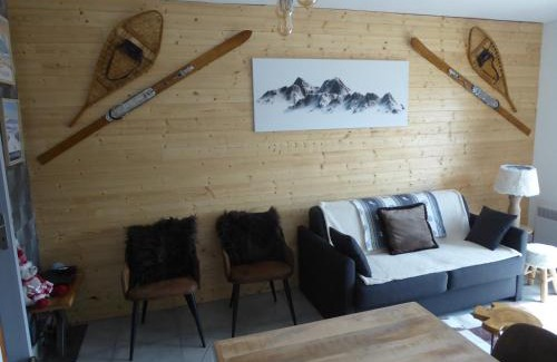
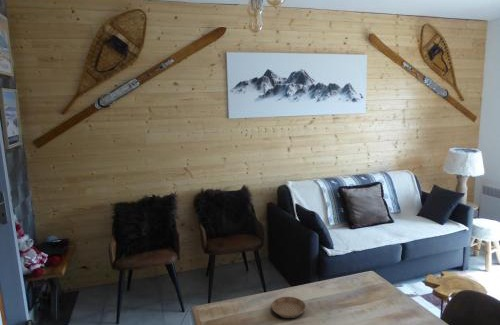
+ saucer (288, 308)
